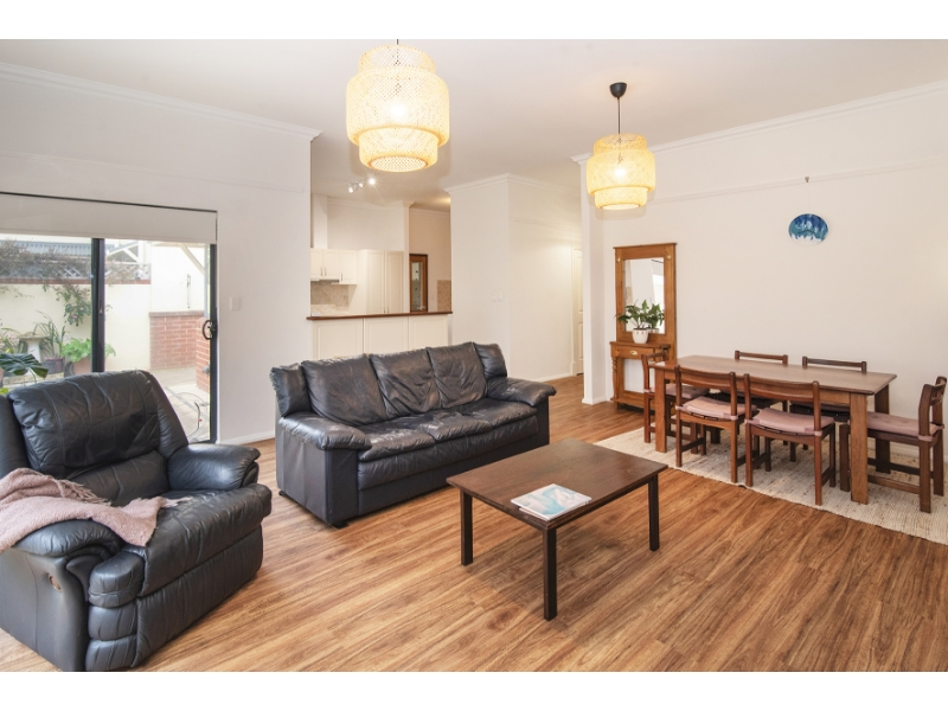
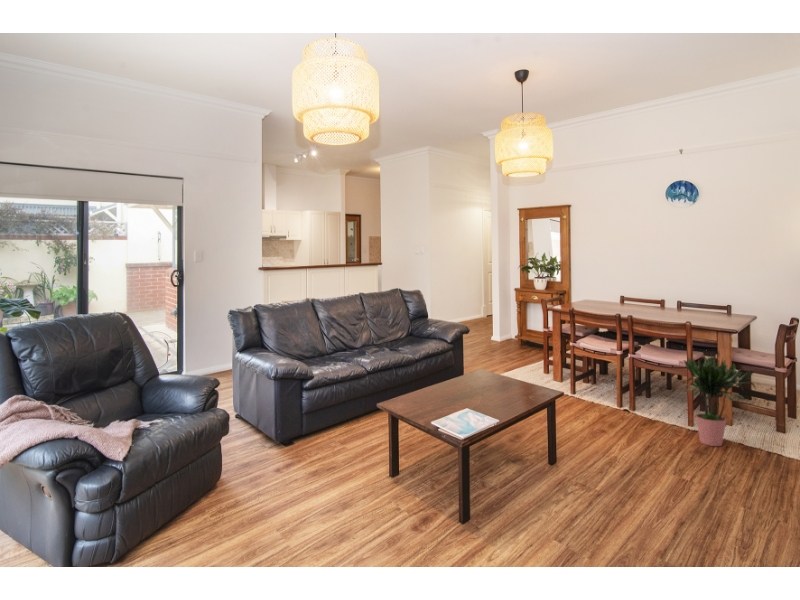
+ potted plant (718, 400)
